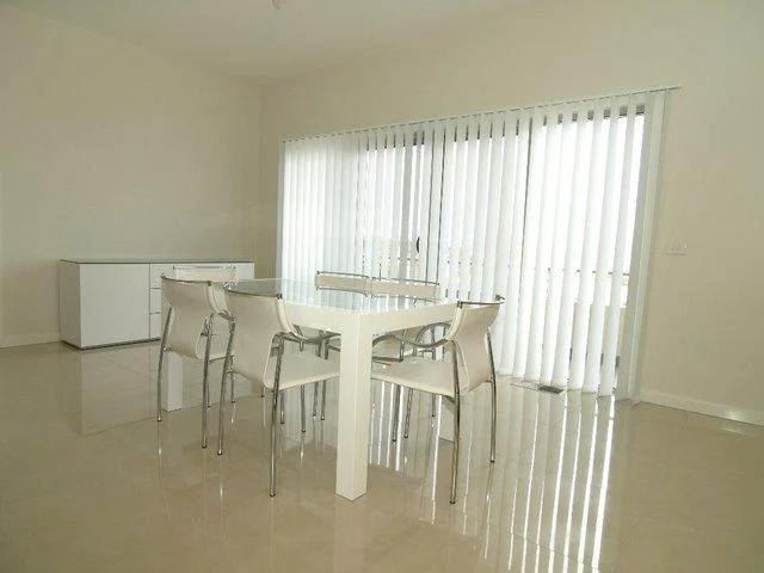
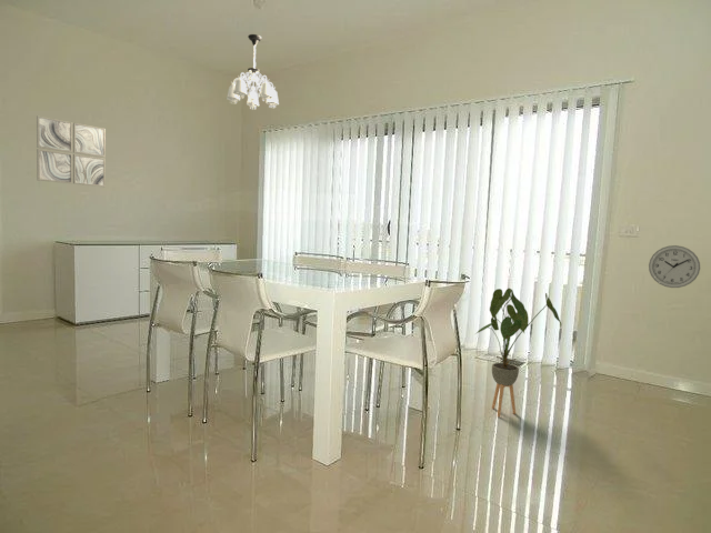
+ chandelier (253, 73)
+ wall art (73, 152)
+ wall clock (673, 266)
+ house plant (508, 350)
